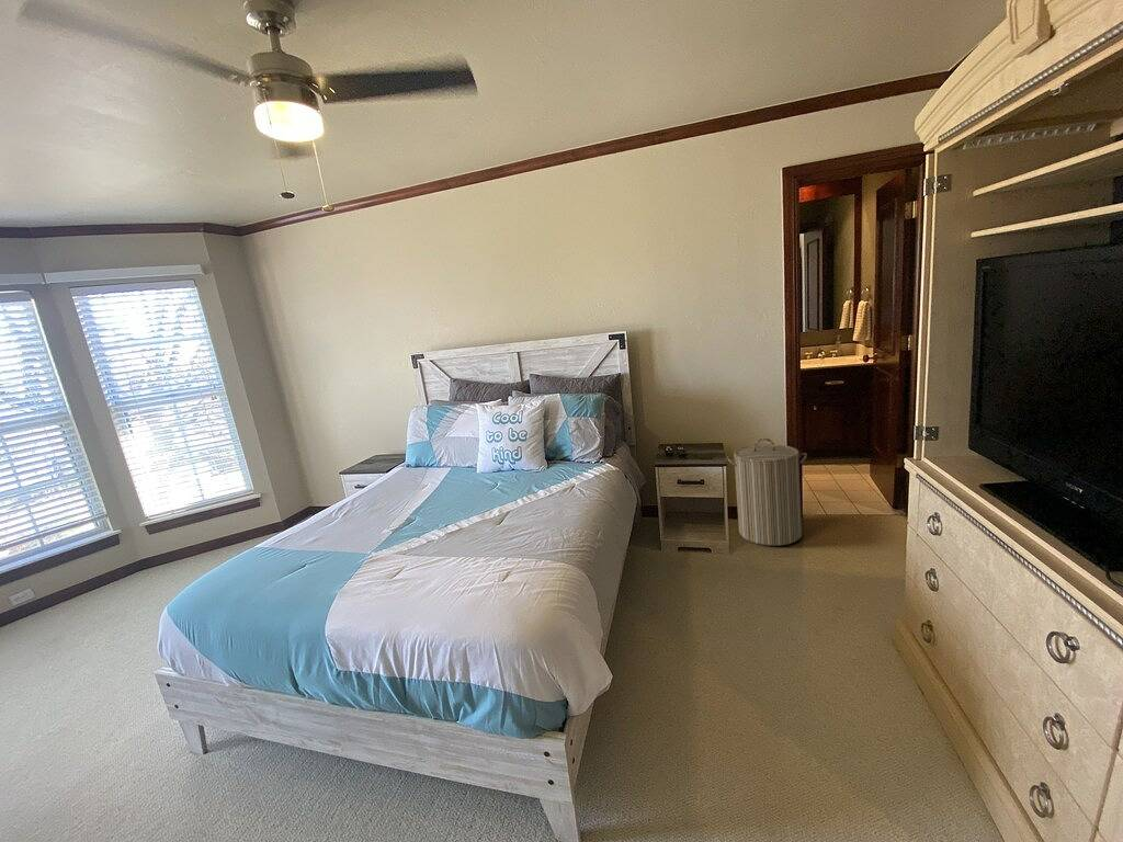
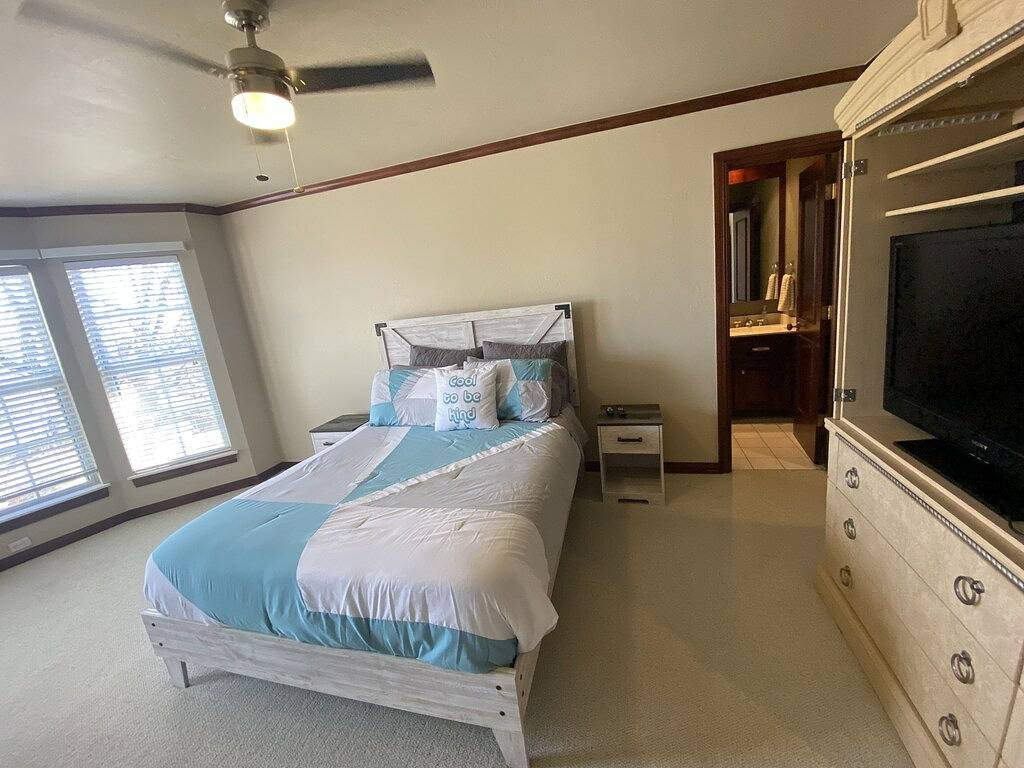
- laundry hamper (767, 486)
